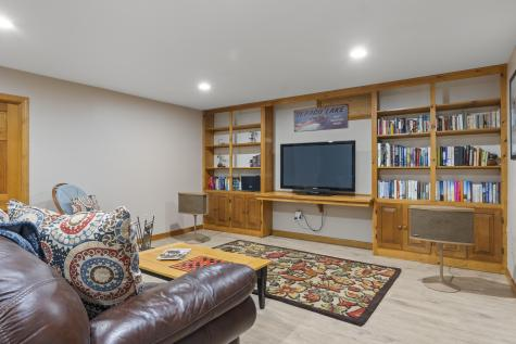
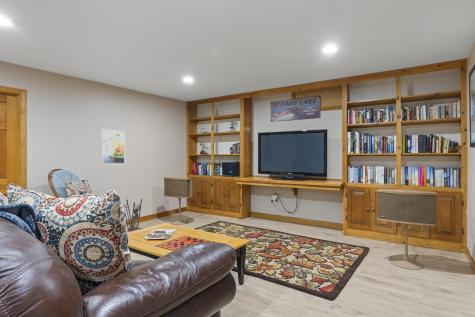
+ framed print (113, 147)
